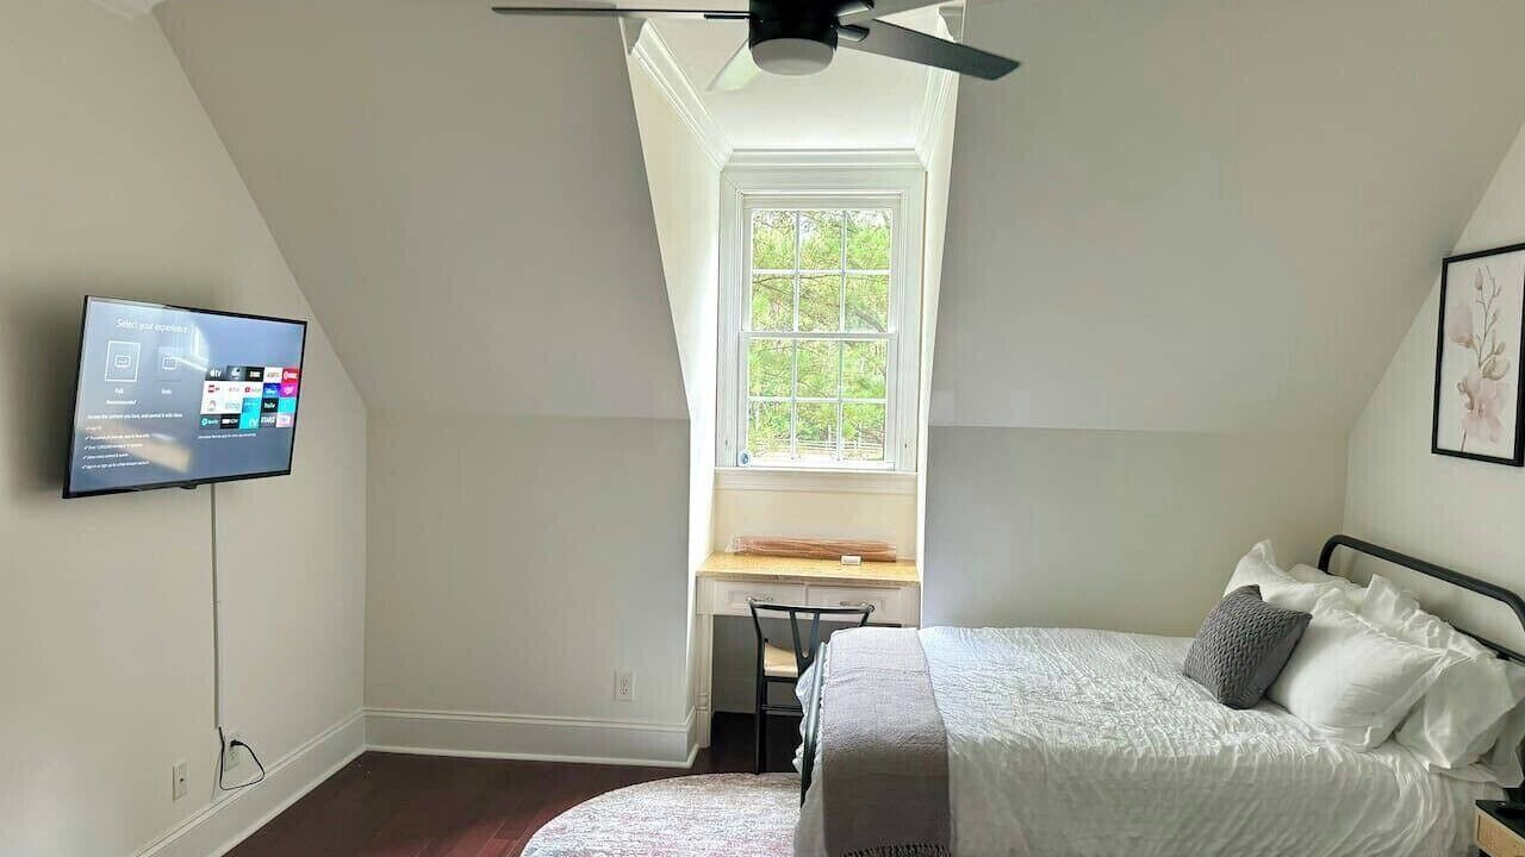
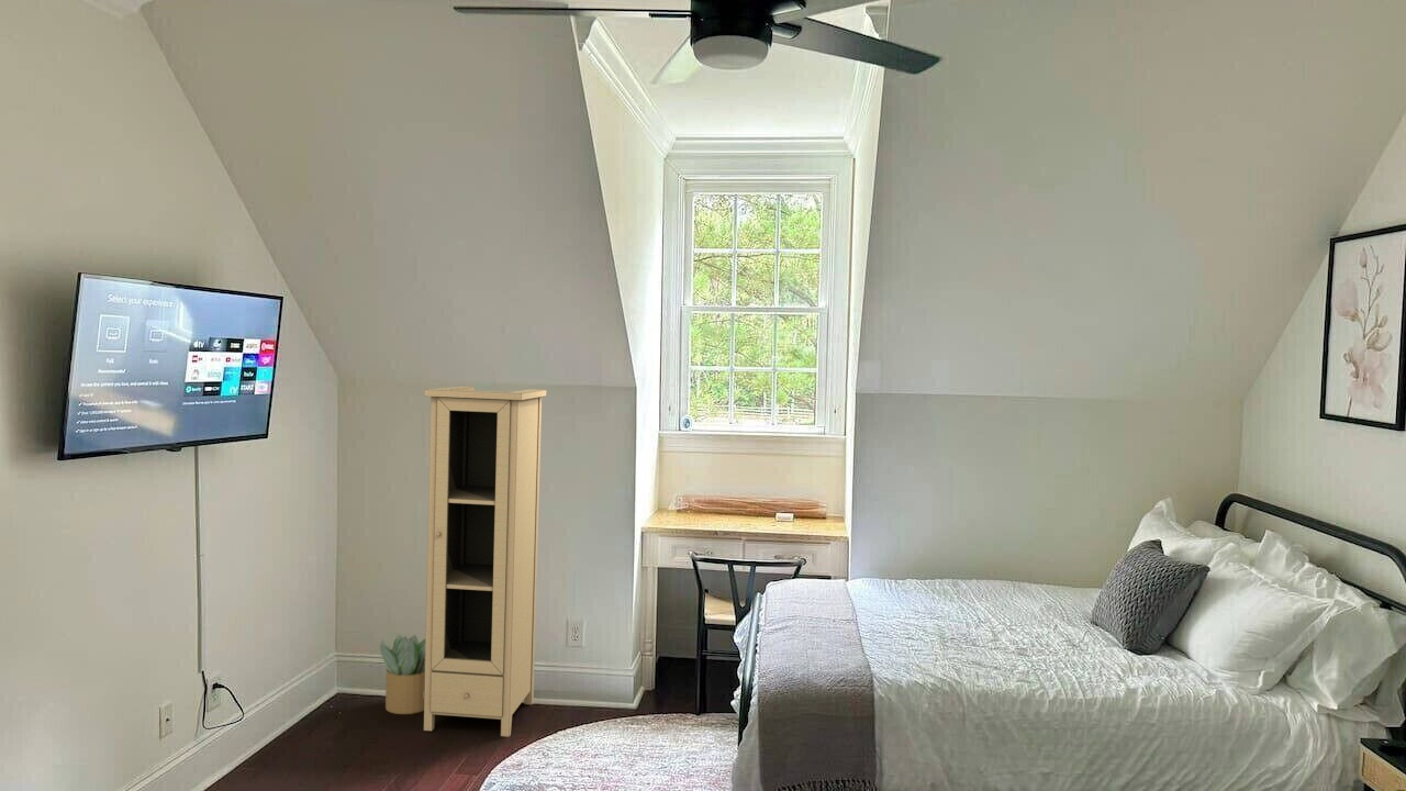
+ cupboard (483, 555)
+ potted plant (404, 672)
